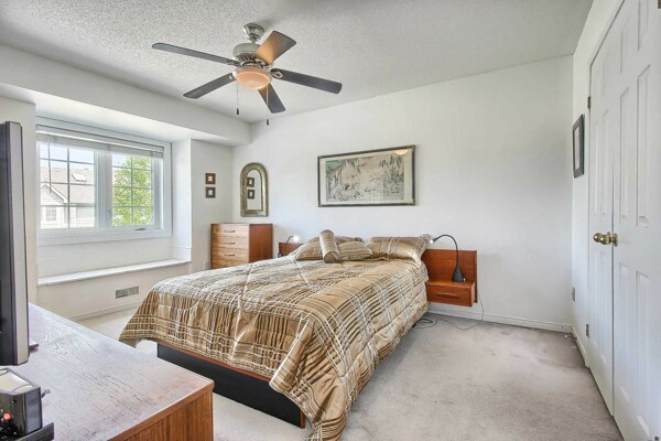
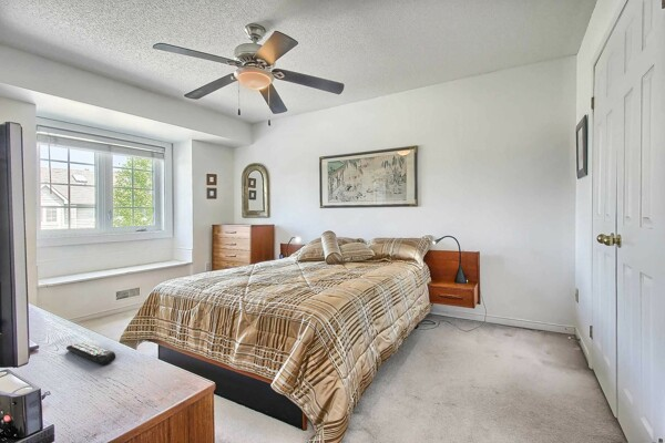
+ remote control (90, 352)
